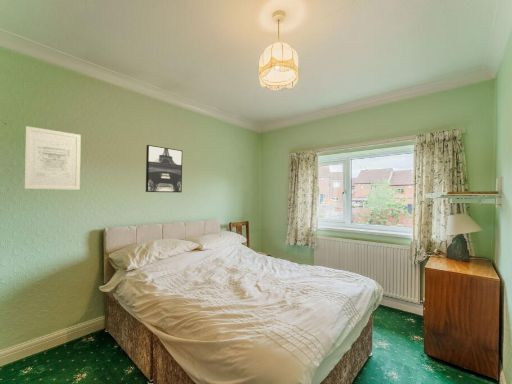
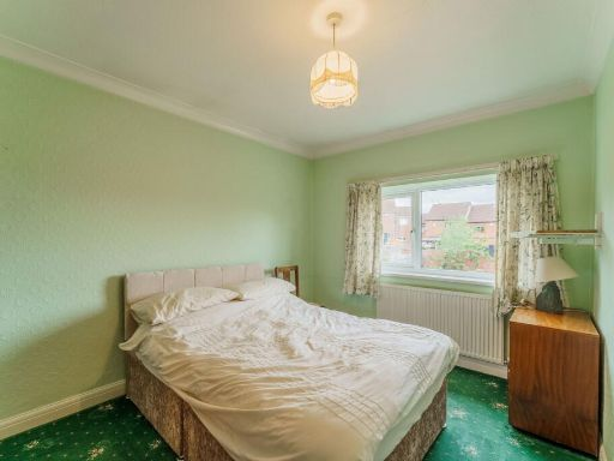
- wall art (165, 170)
- wall art (54, 159)
